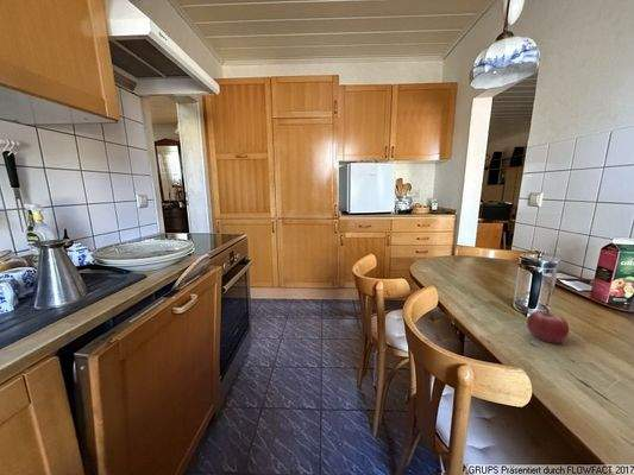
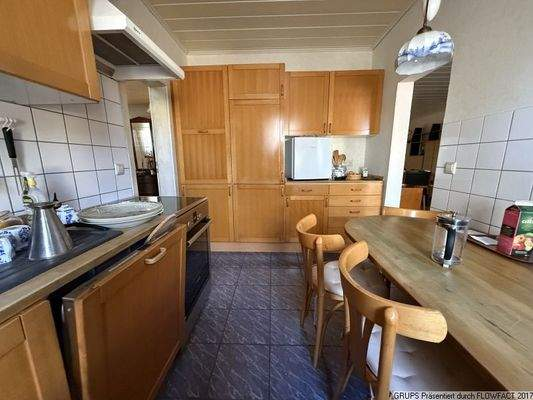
- fruit (547, 323)
